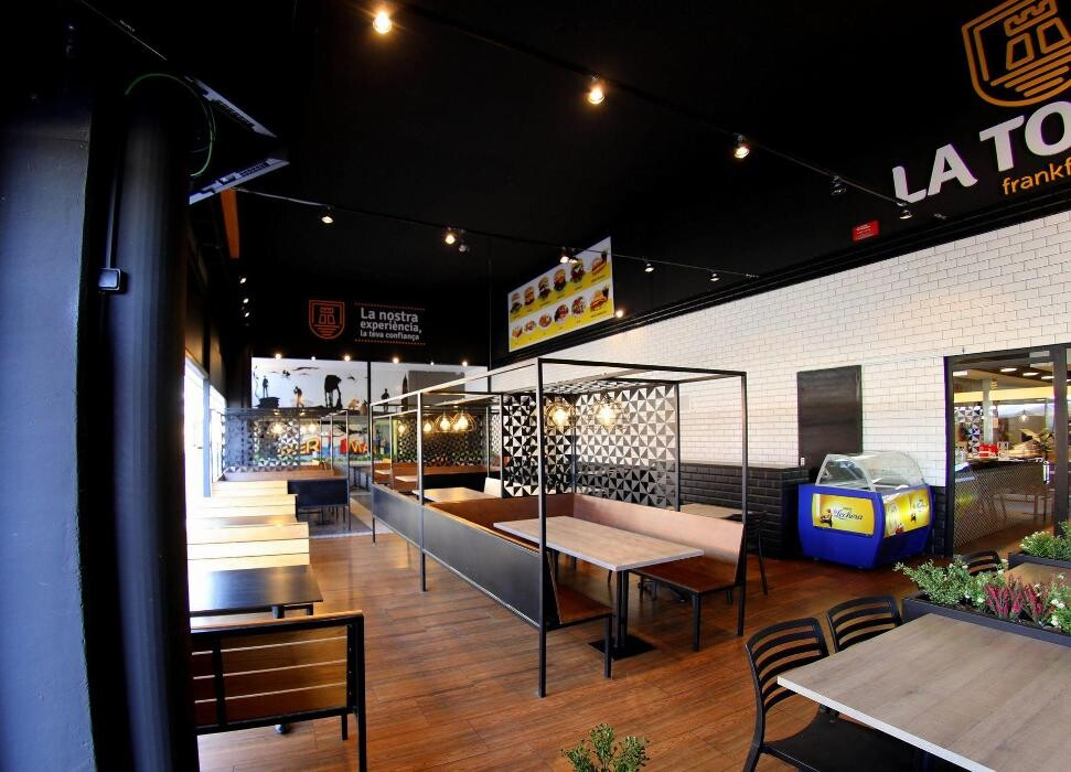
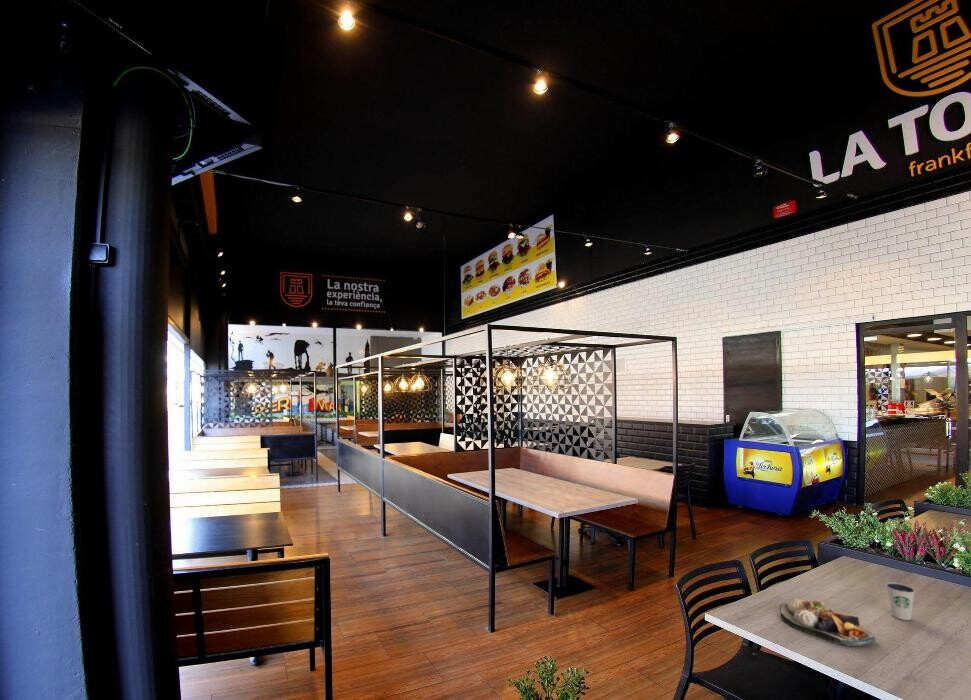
+ dixie cup (900, 601)
+ food plate (824, 616)
